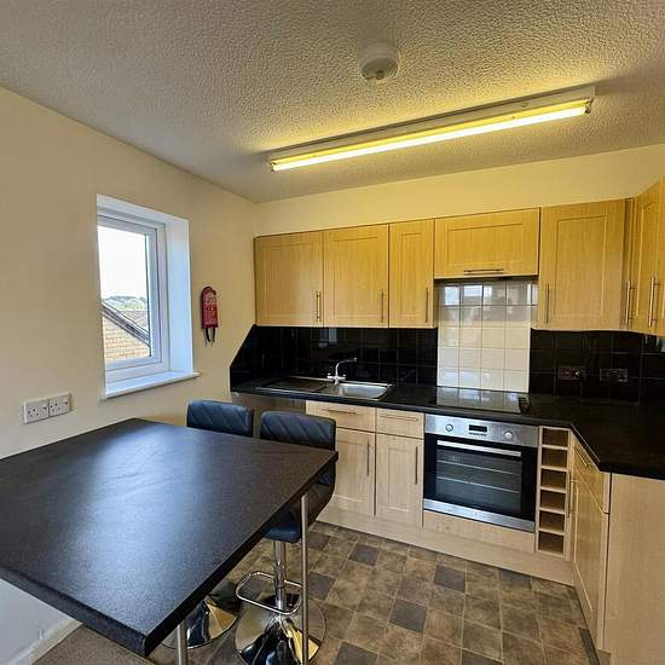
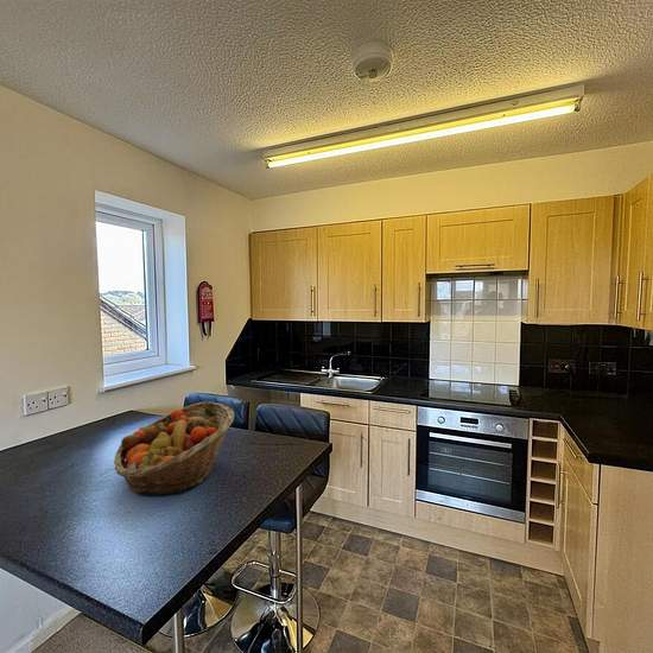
+ fruit basket (176, 443)
